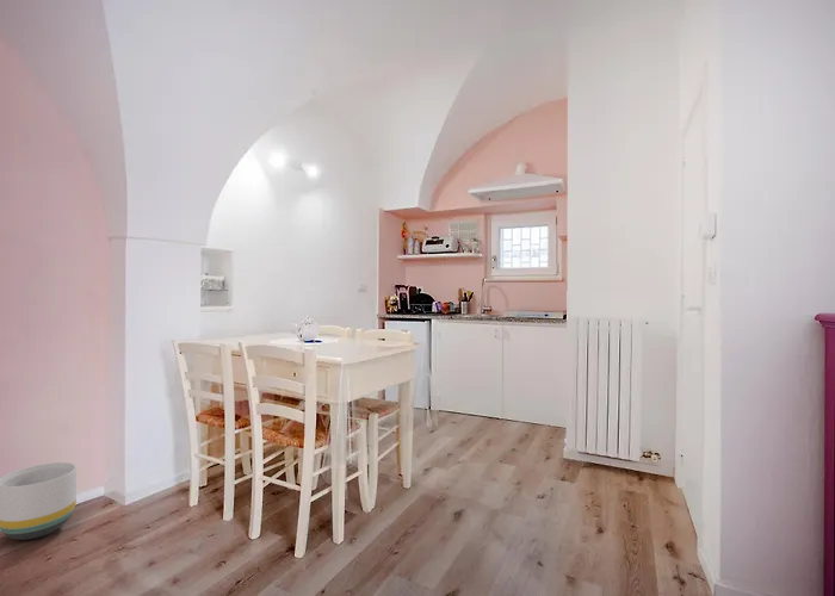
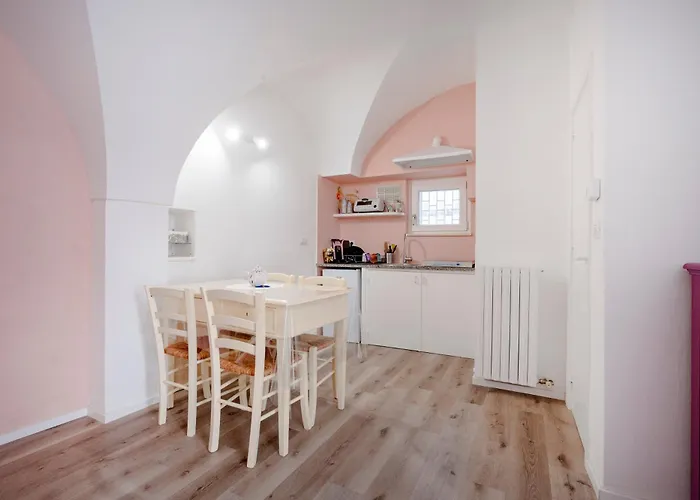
- planter (38, 503)
